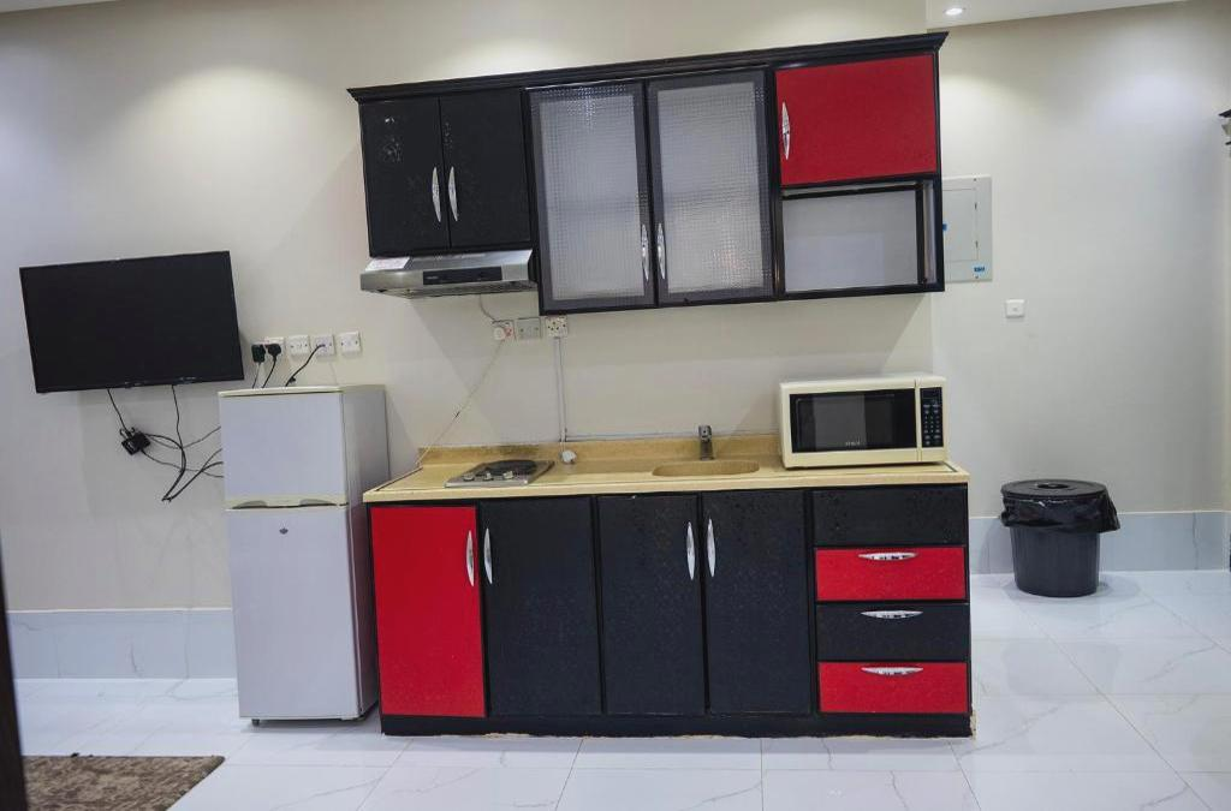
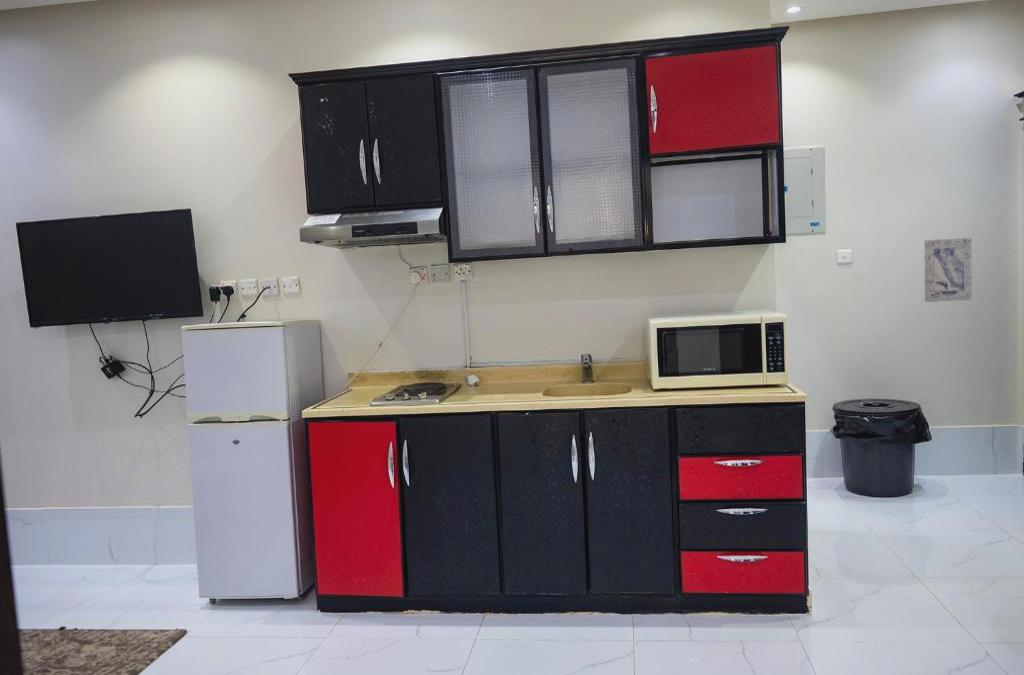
+ wall art (948, 270)
